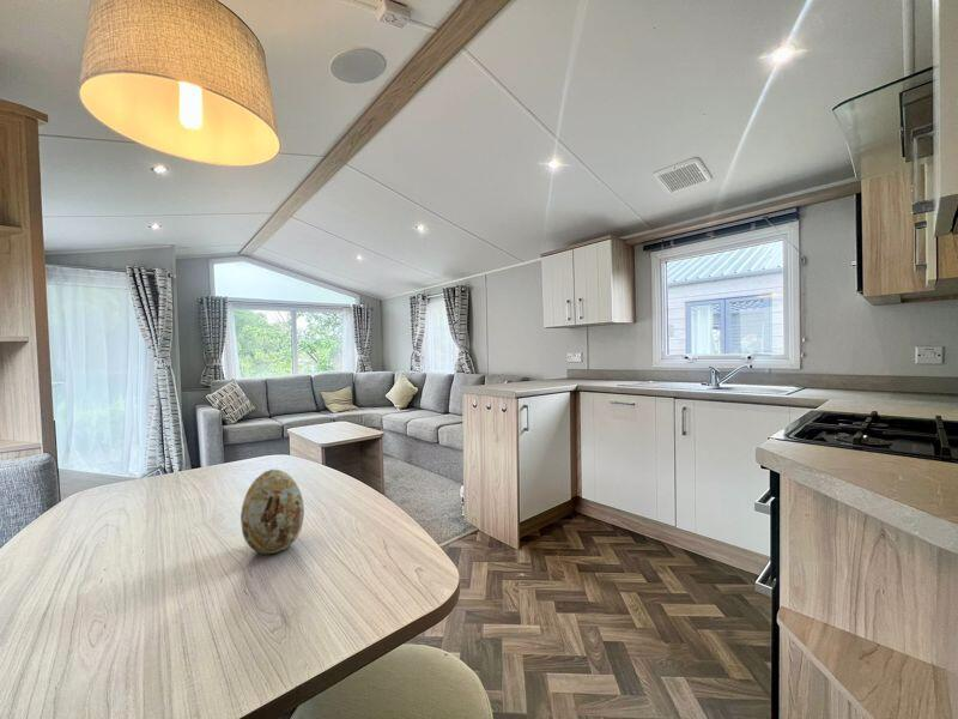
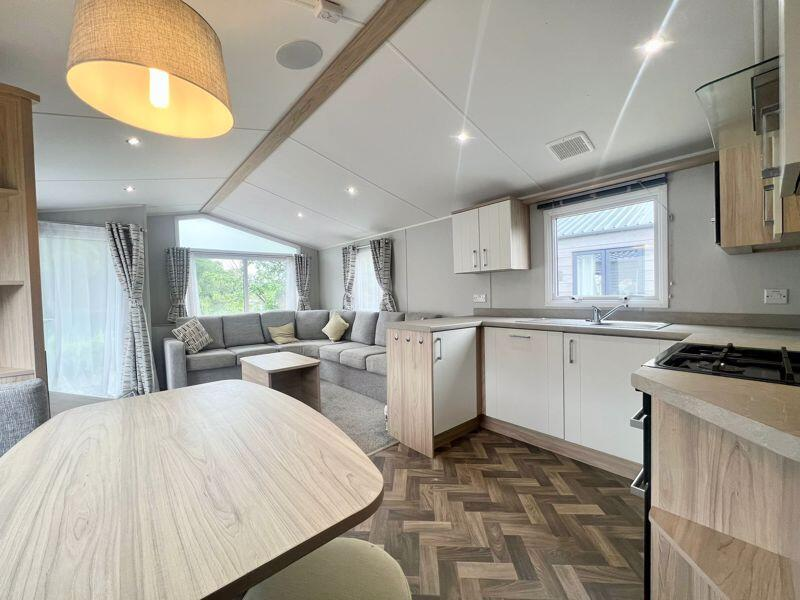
- decorative egg (273, 508)
